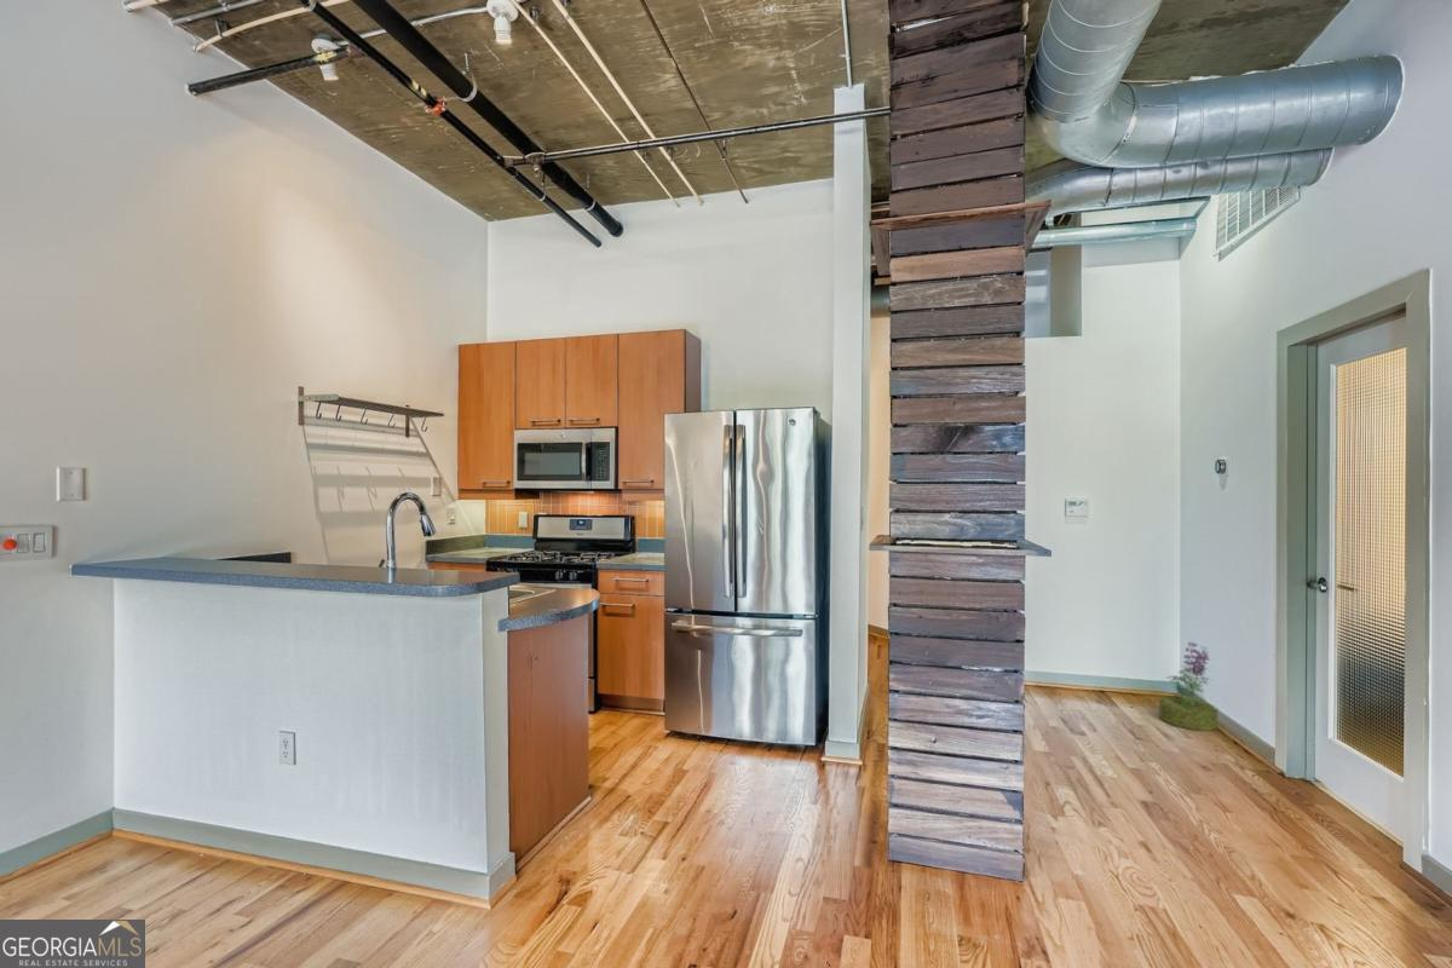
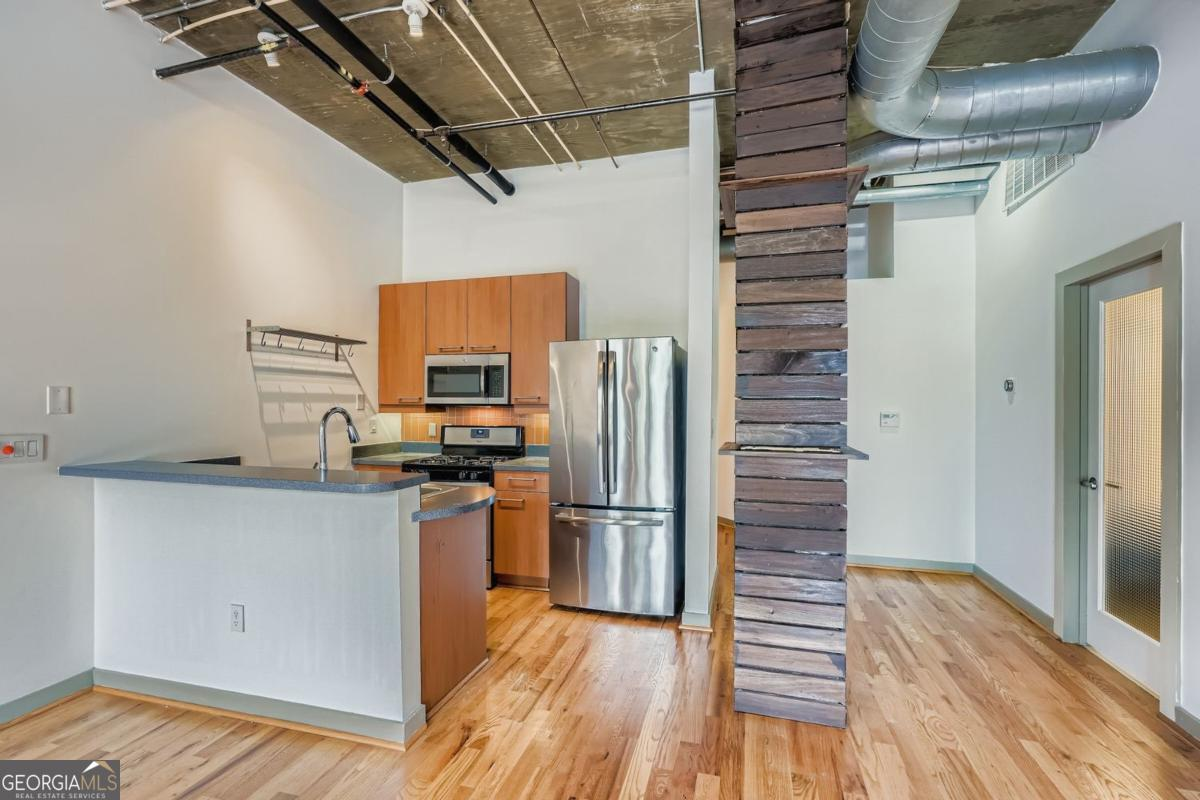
- potted plant (1188, 681)
